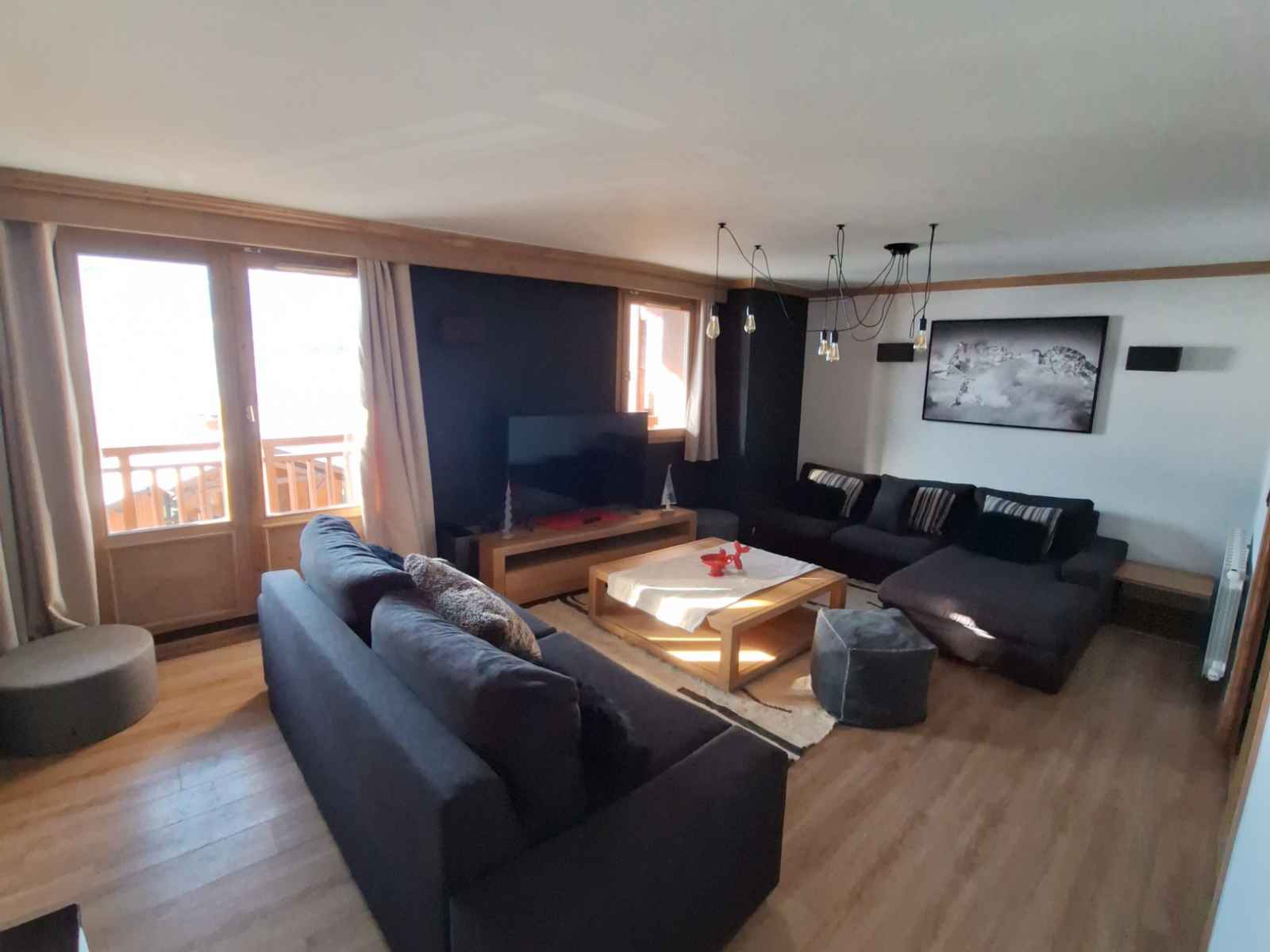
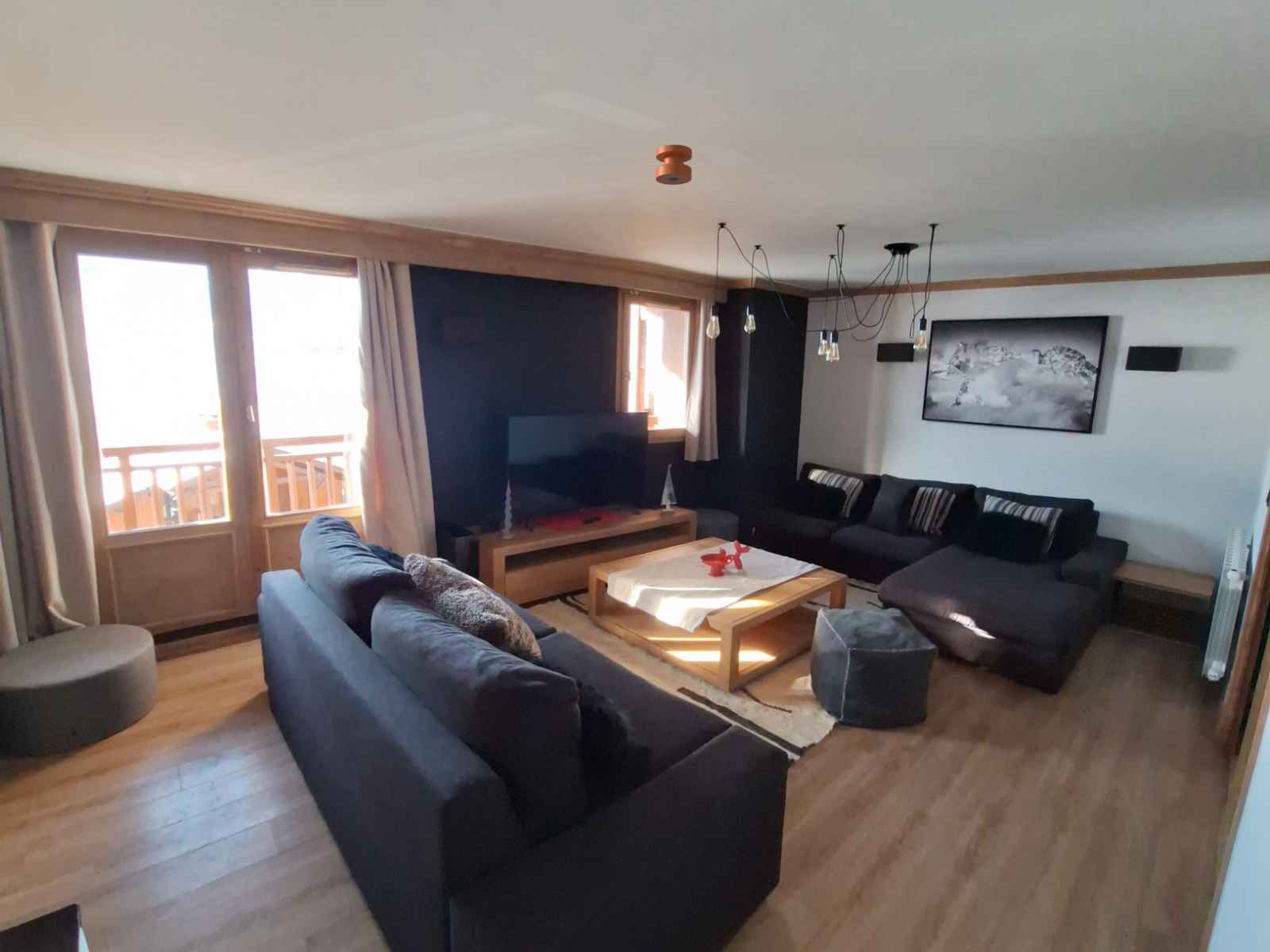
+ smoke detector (673, 165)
